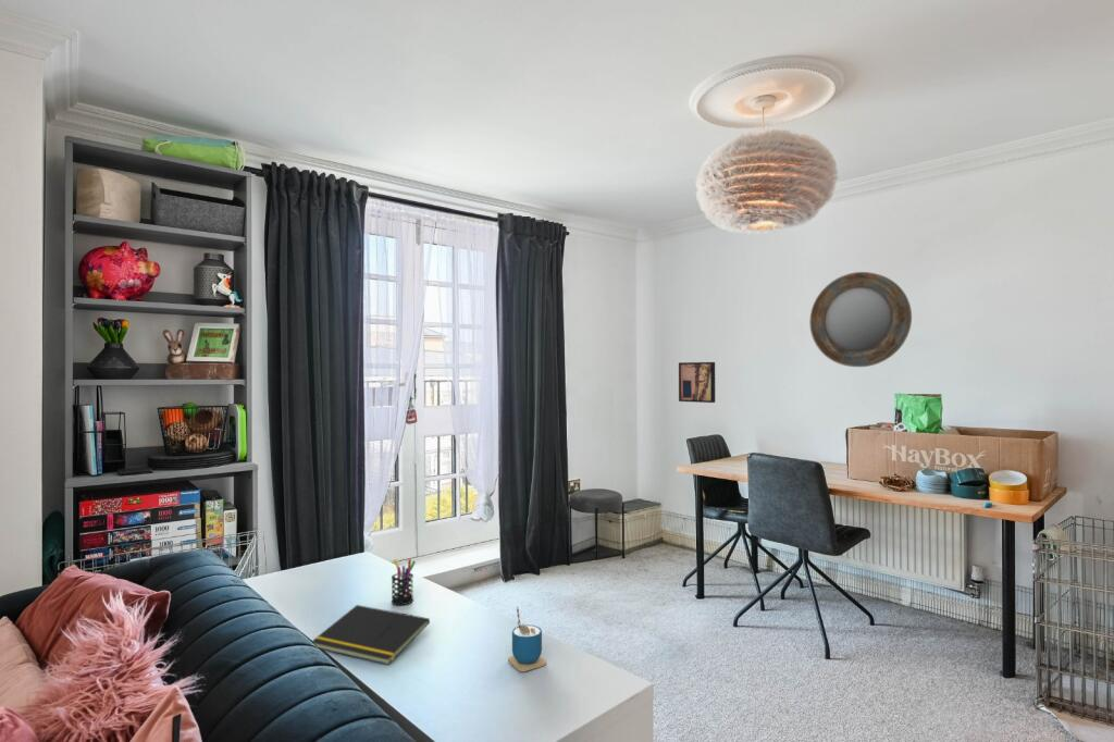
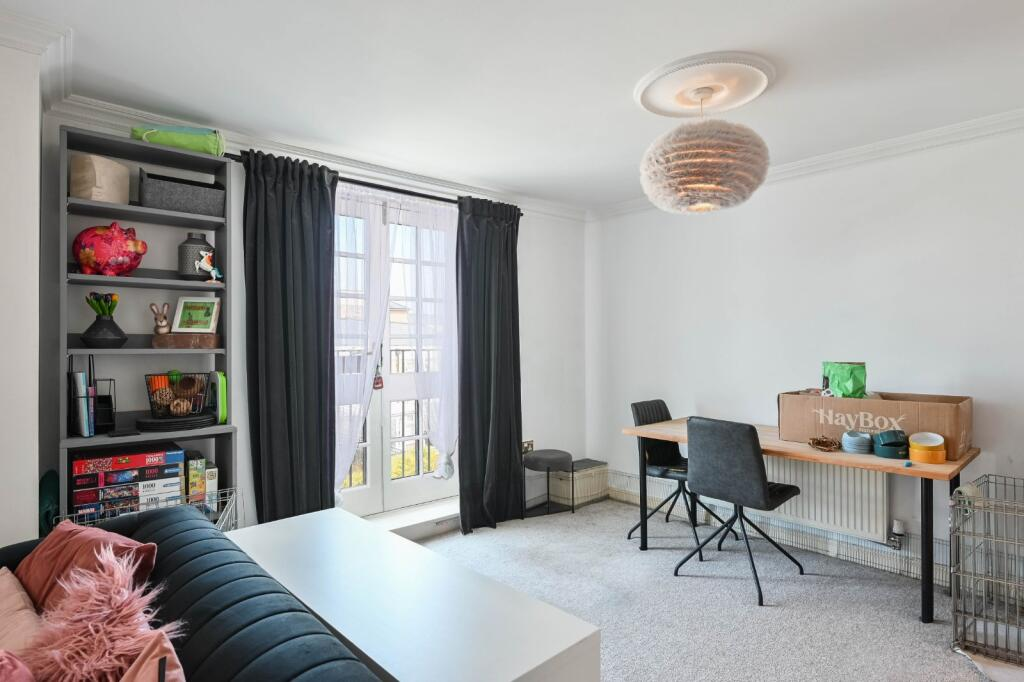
- notepad (371, 632)
- pen holder (405, 579)
- home mirror (857, 319)
- cup (527, 635)
- wall art (696, 382)
